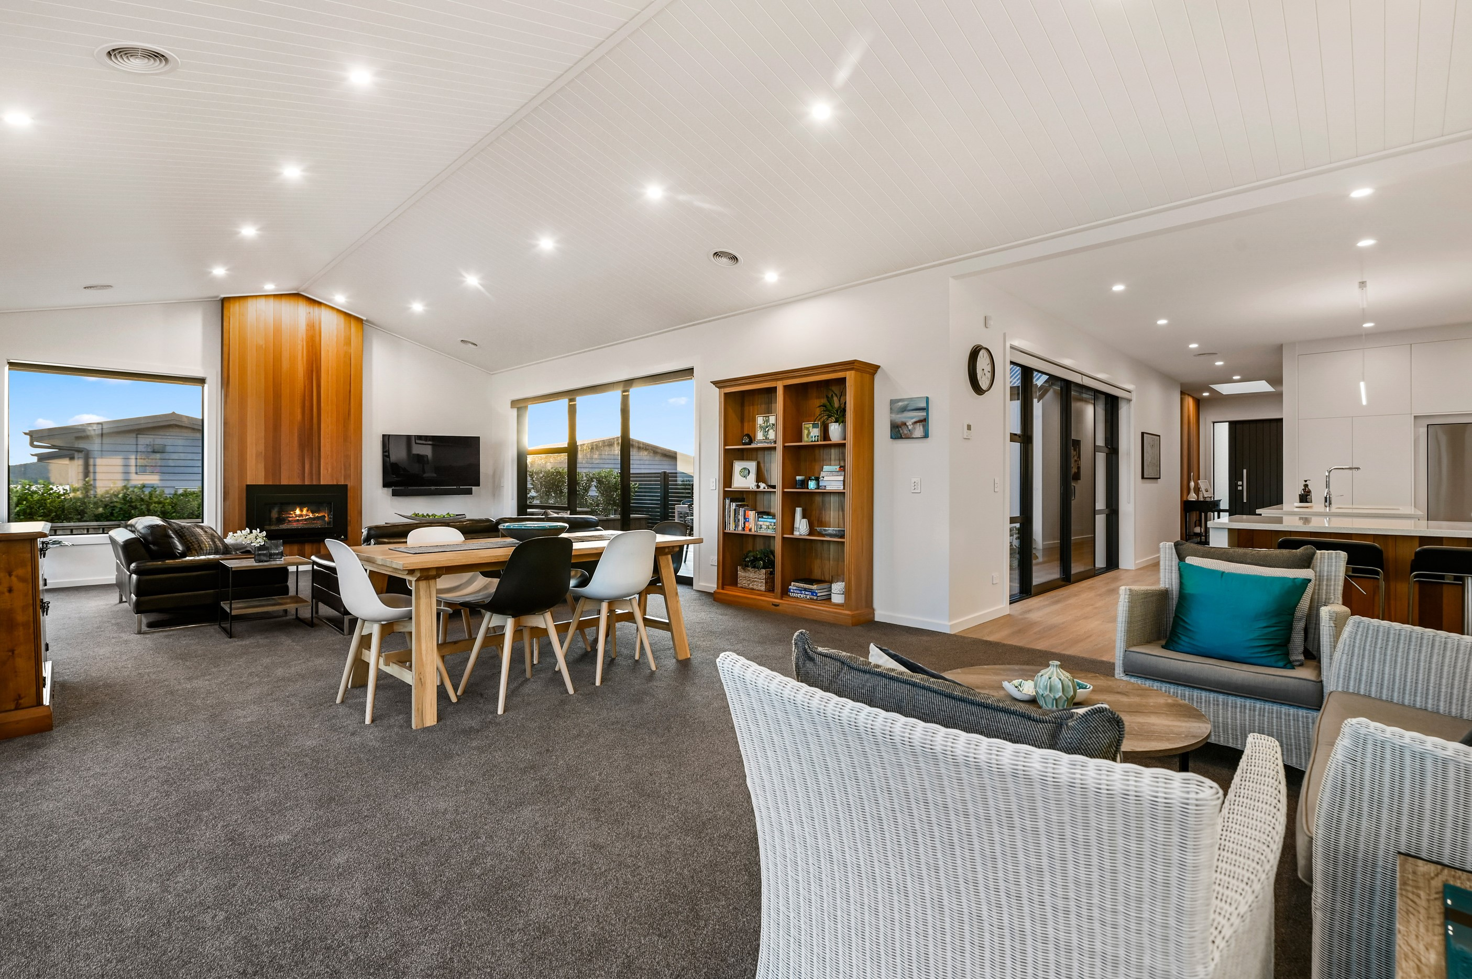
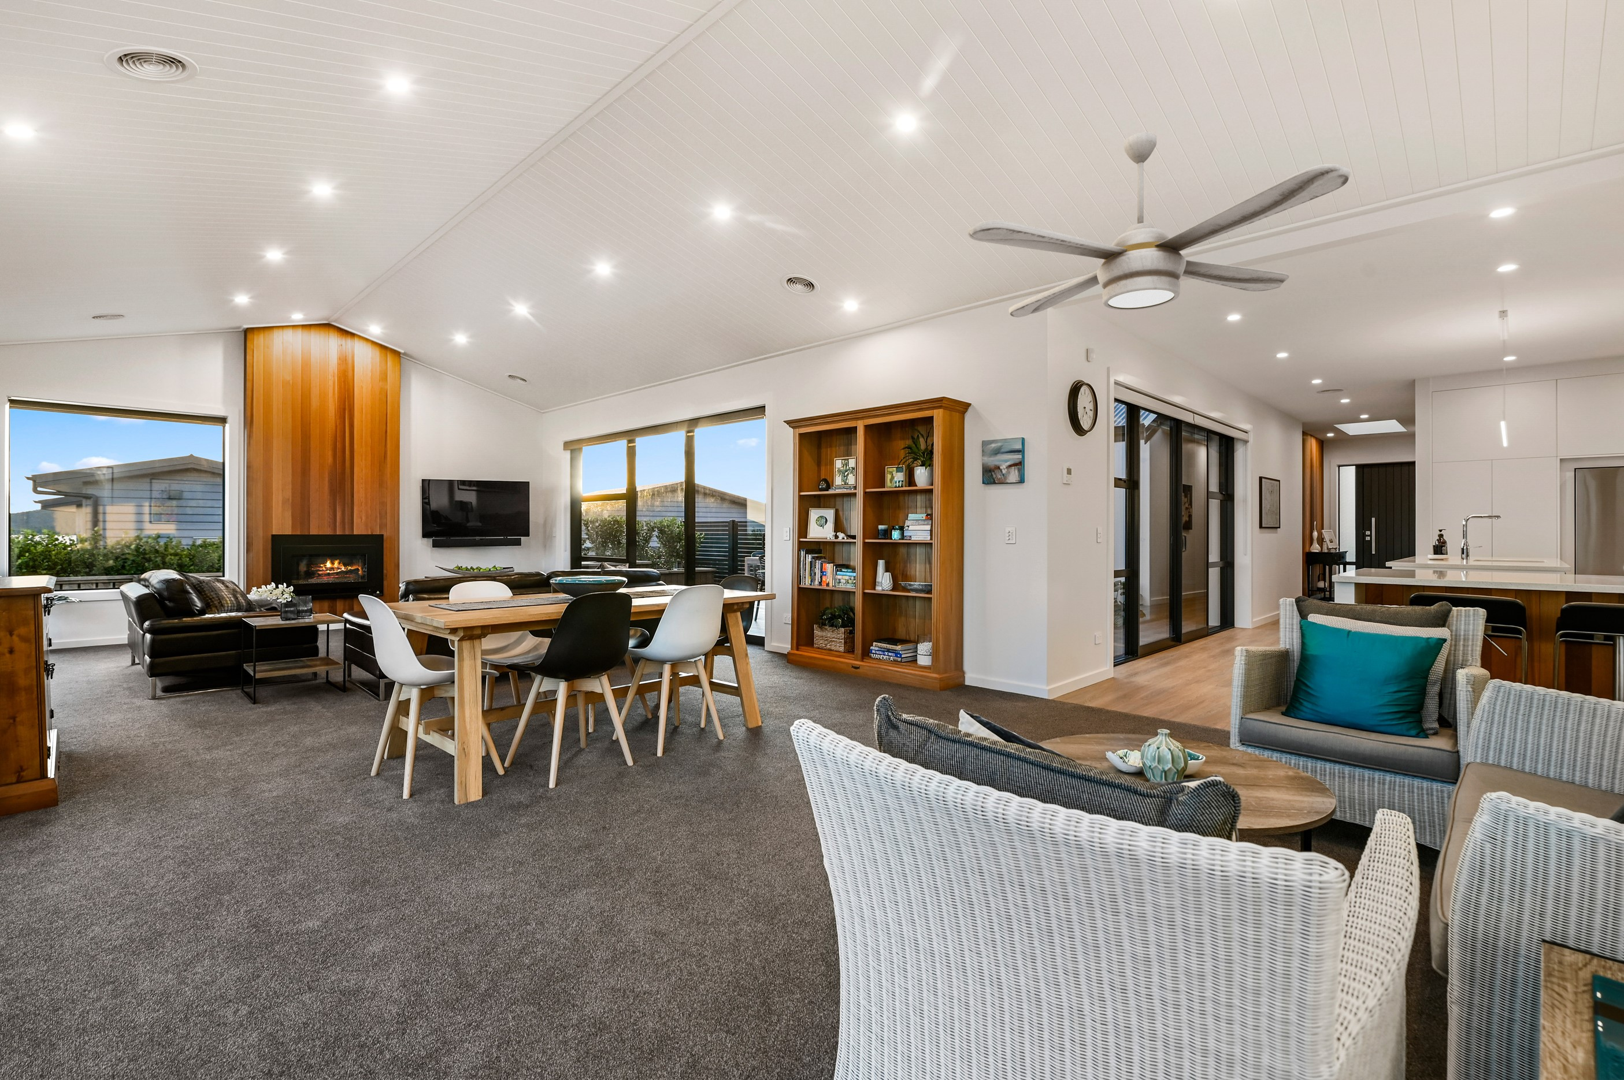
+ ceiling fan (1141, 221)
